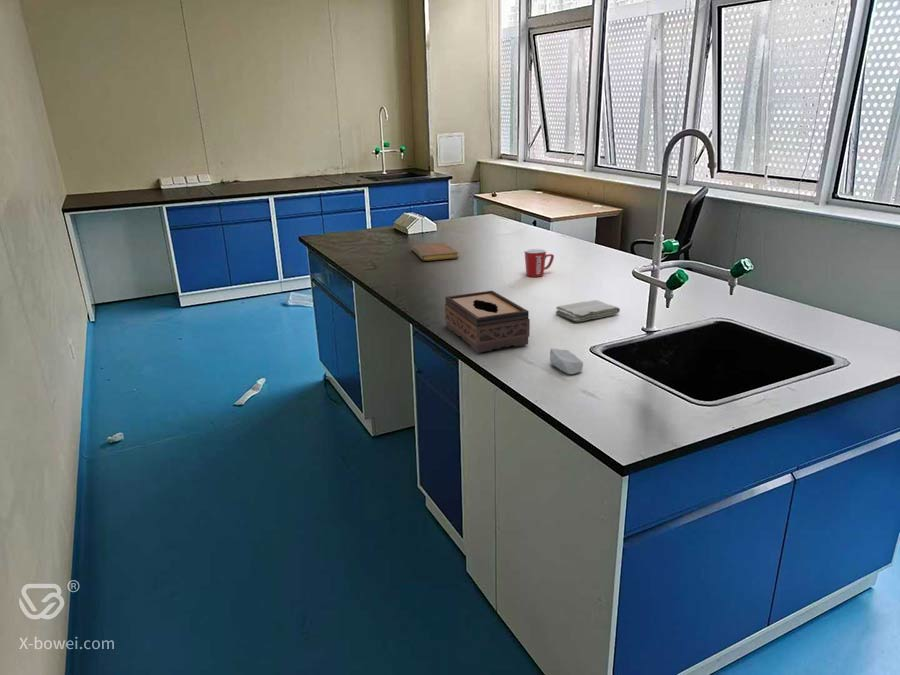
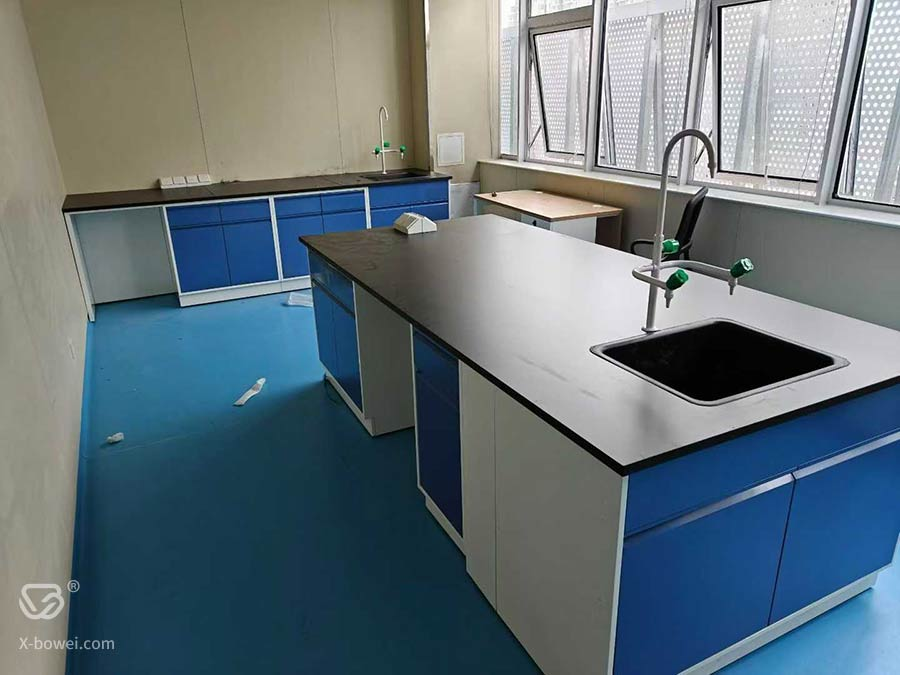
- notebook (434, 251)
- soap bar (565, 360)
- mug (539, 262)
- tissue box (485, 319)
- washcloth (586, 309)
